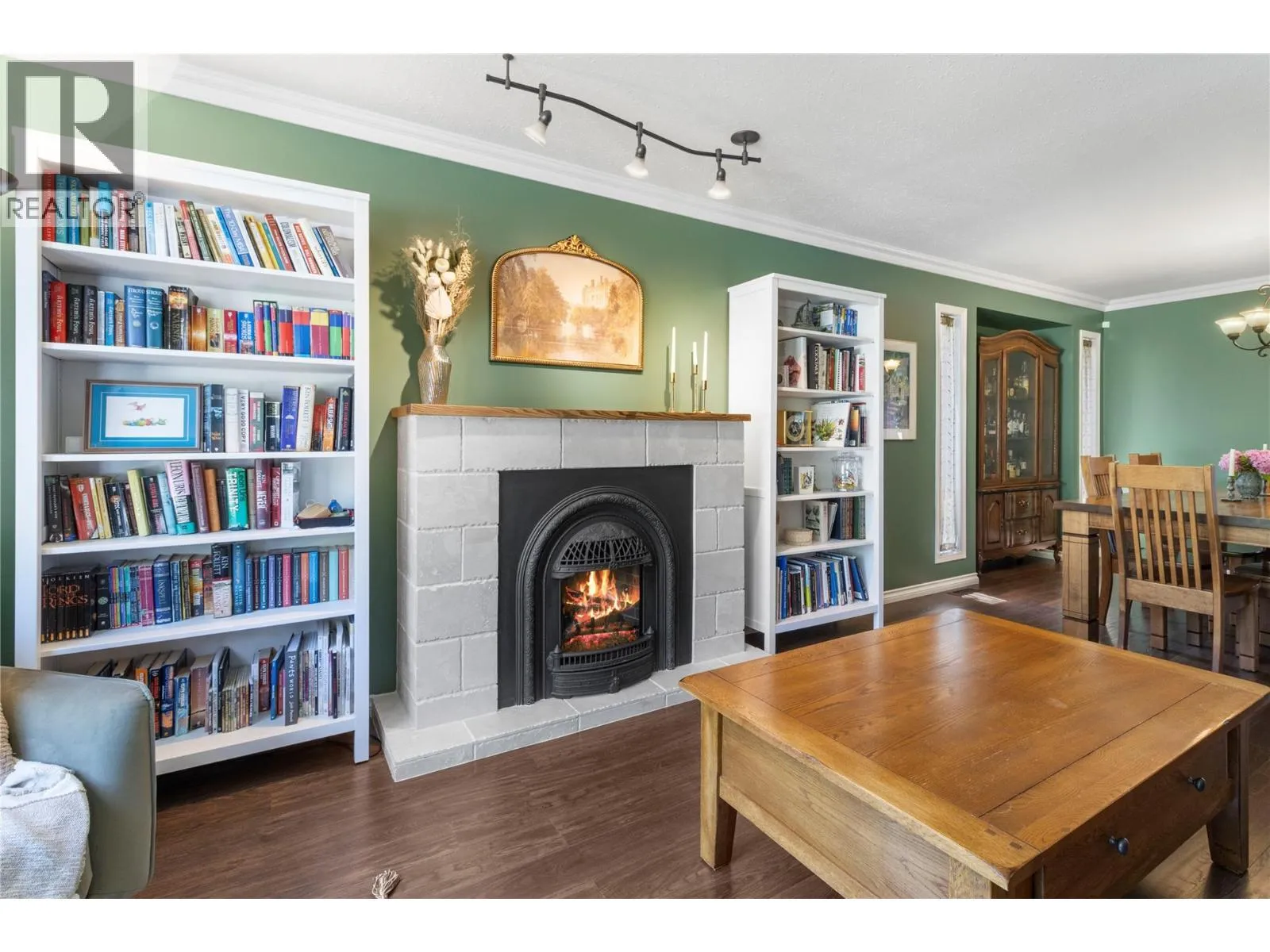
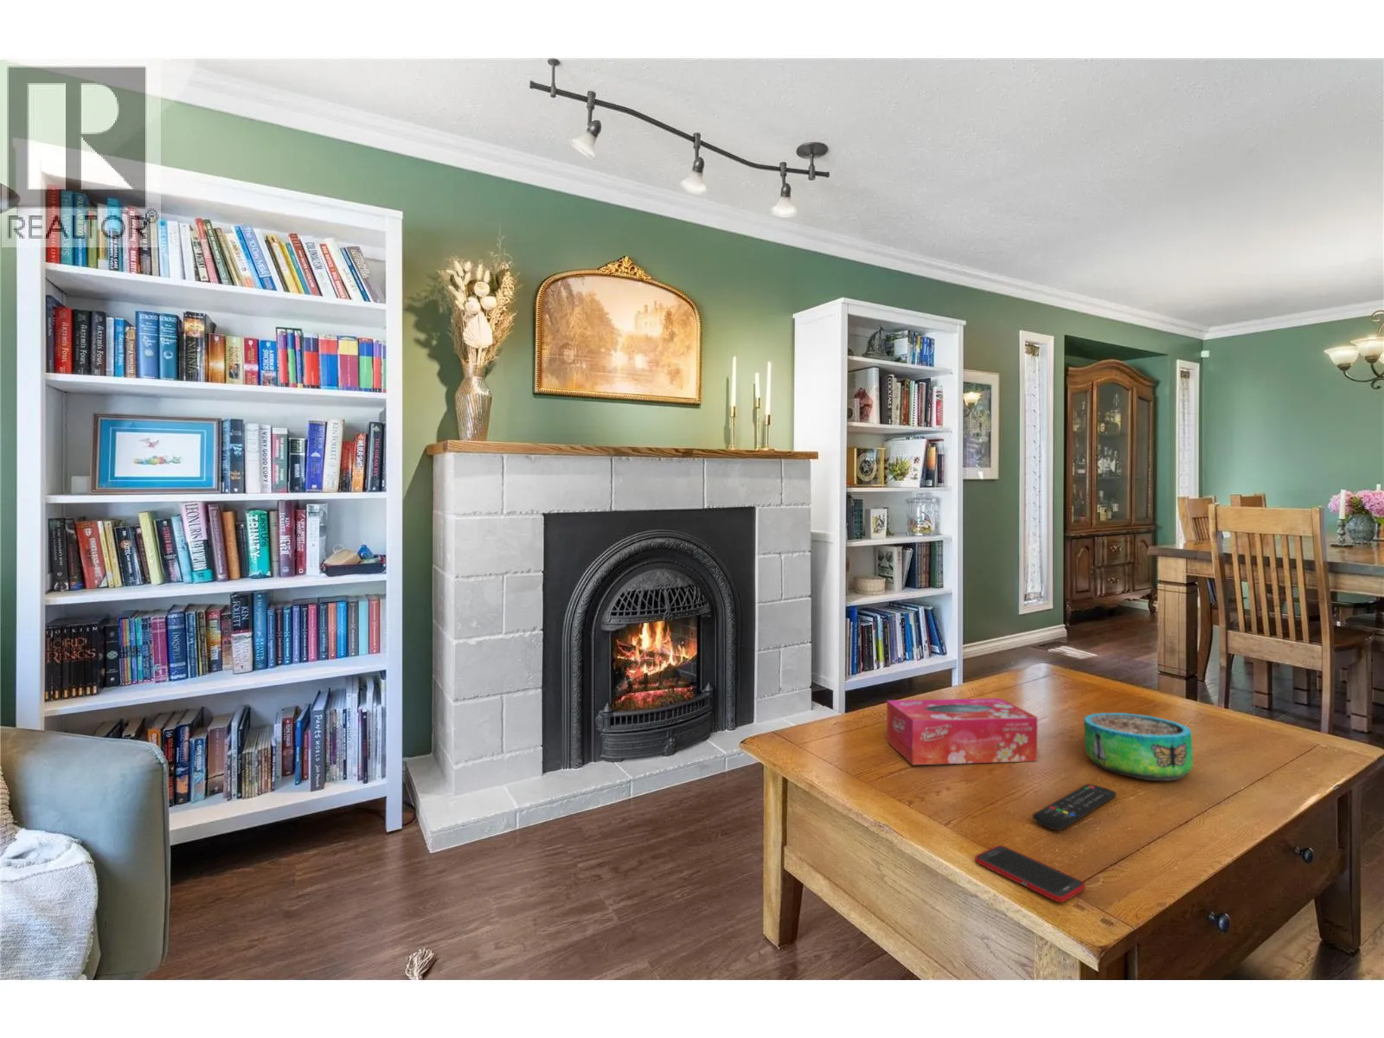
+ tissue box (958, 729)
+ remote control (1076, 806)
+ decorative bowl (1136, 744)
+ cell phone (1028, 872)
